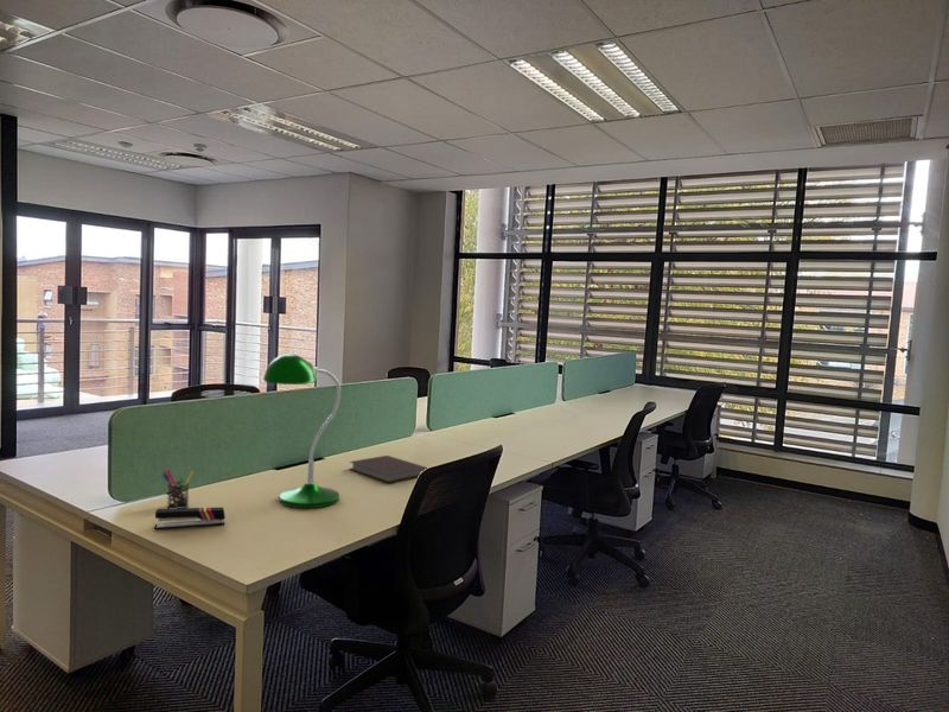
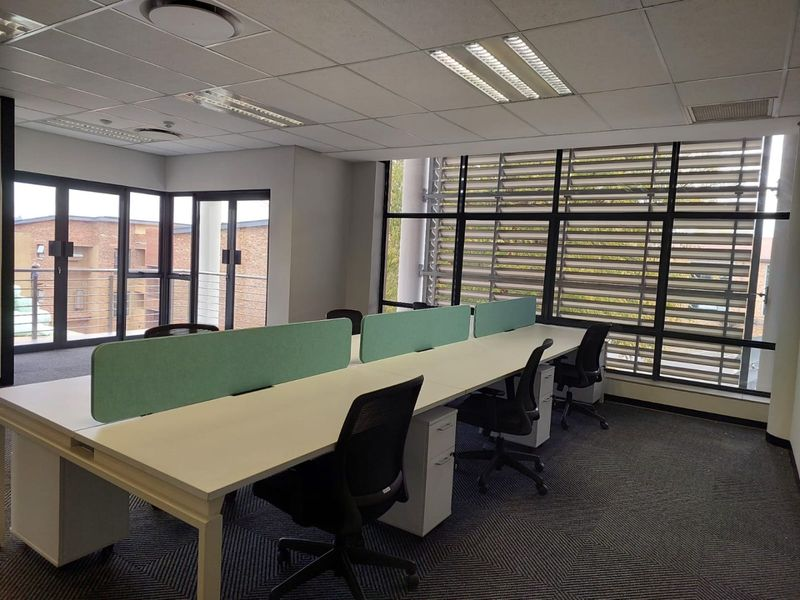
- notebook (388, 468)
- pen holder (177, 488)
- desk lamp (317, 433)
- stapler (190, 516)
